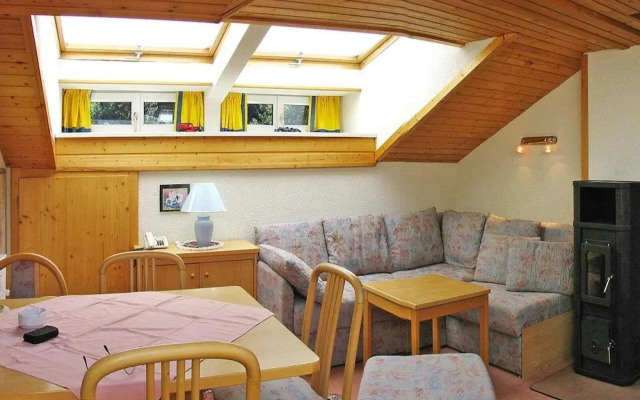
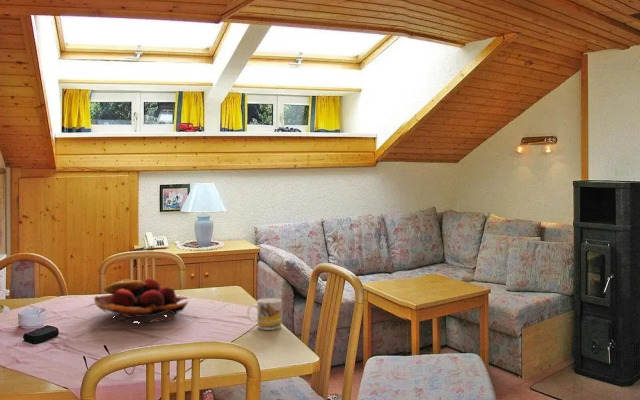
+ fruit basket (140, 298)
+ mug (264, 313)
